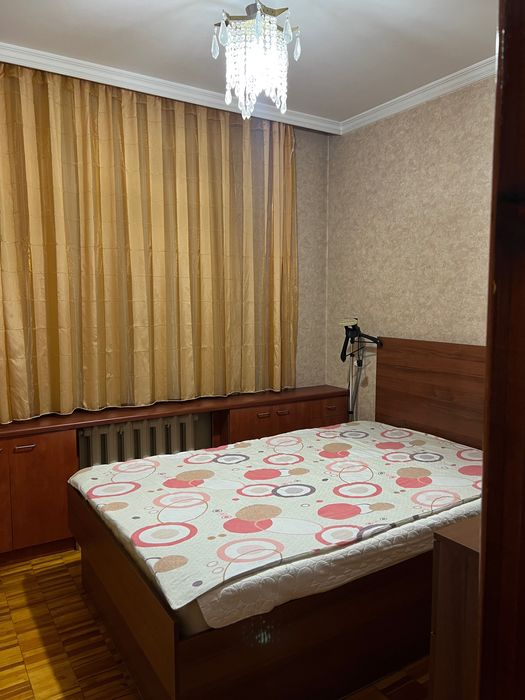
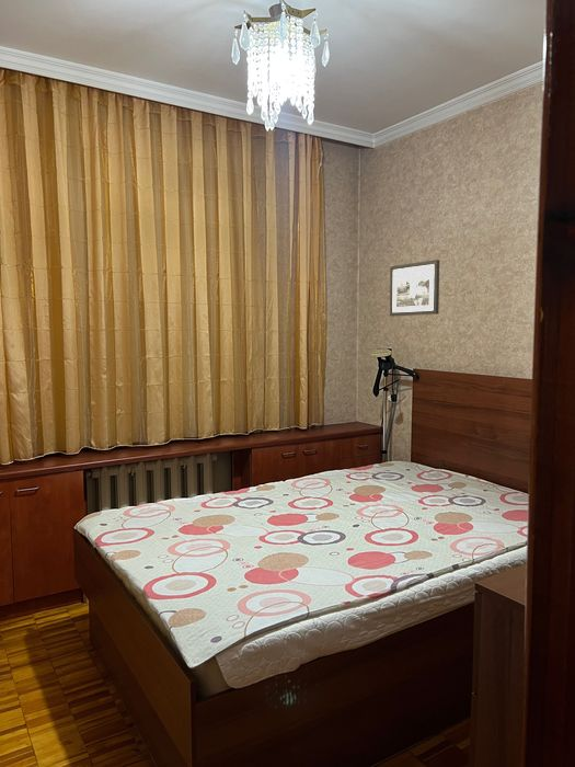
+ picture frame (413, 289)
